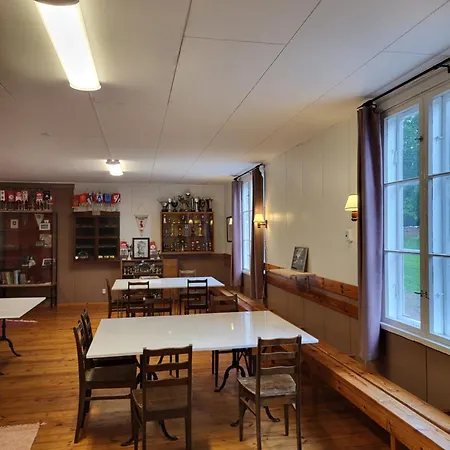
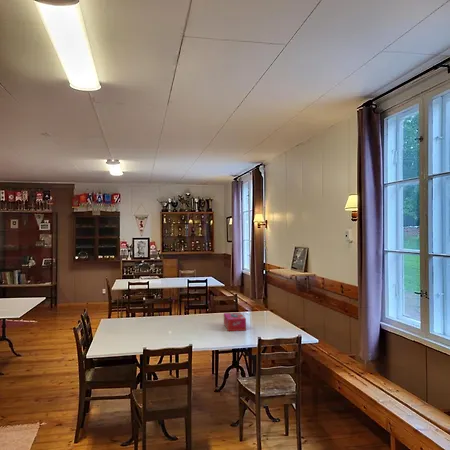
+ tissue box (234, 321)
